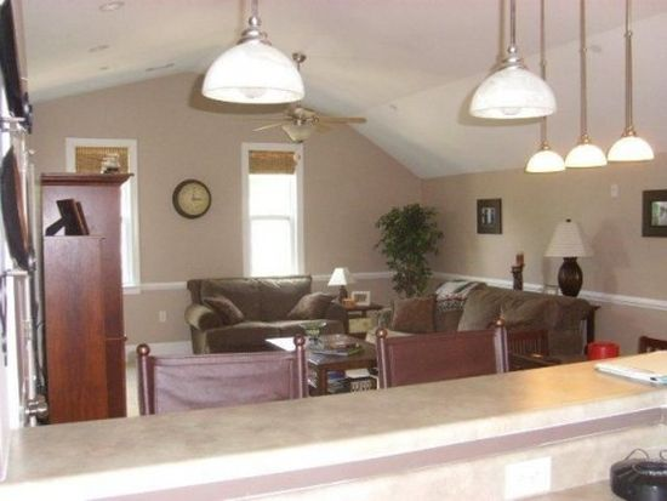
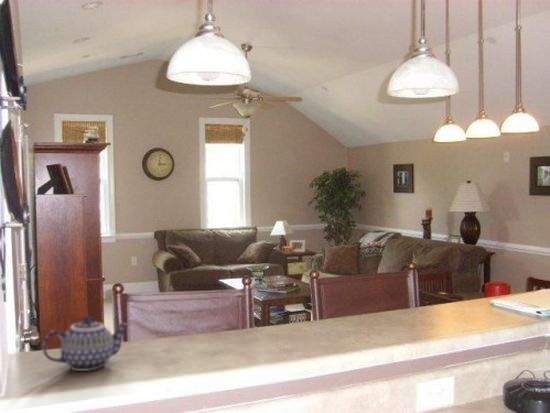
+ teapot (87, 341)
